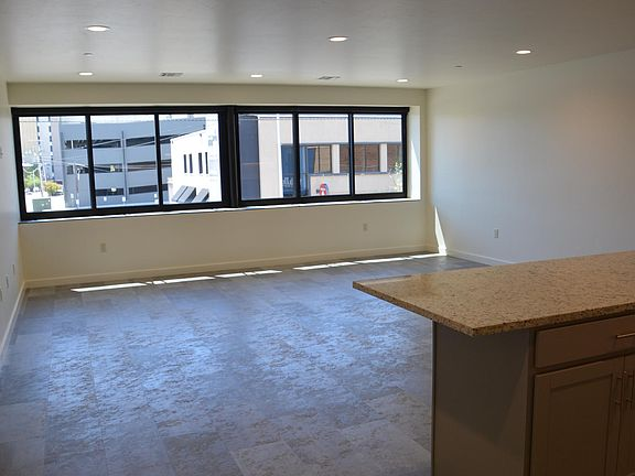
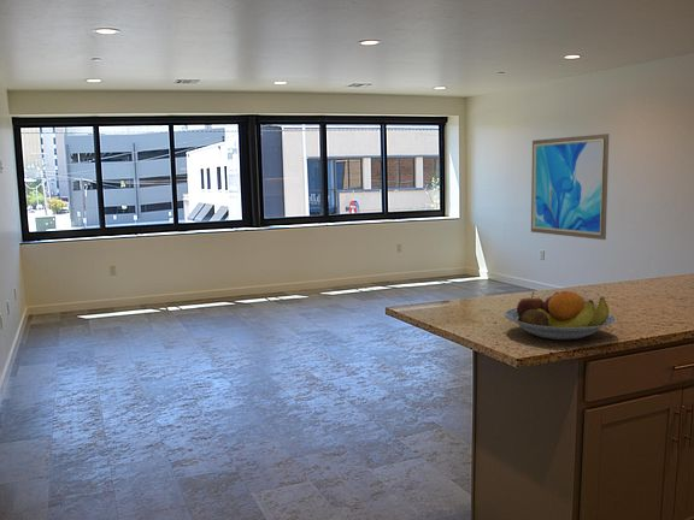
+ fruit bowl (558, 311)
+ wall art (565, 187)
